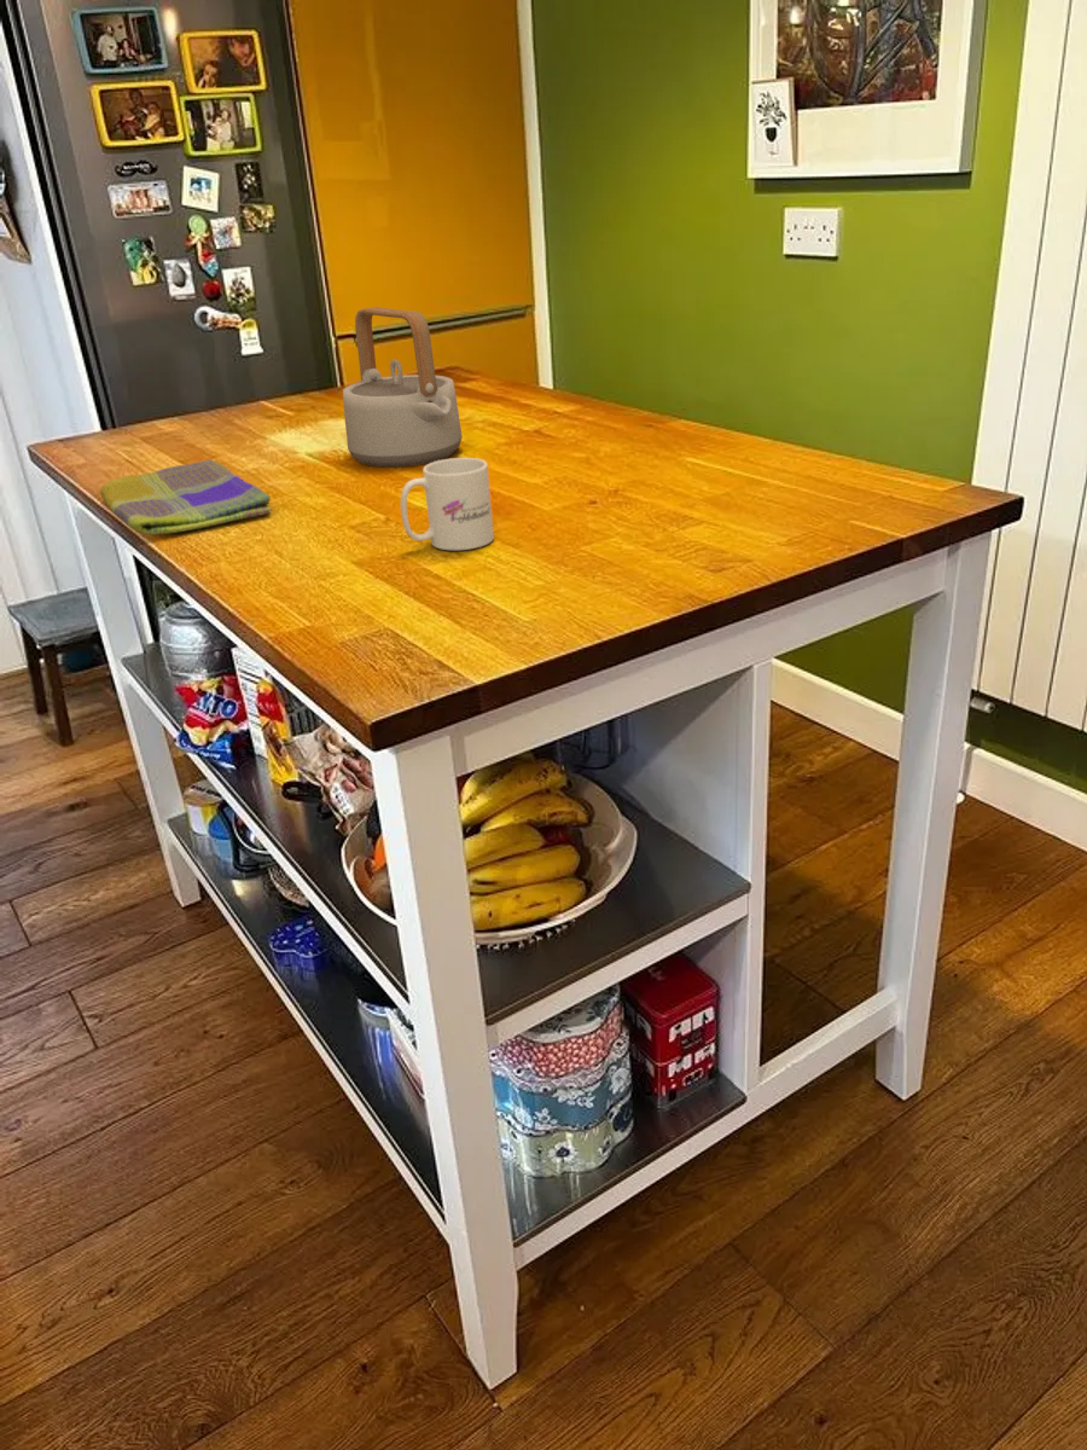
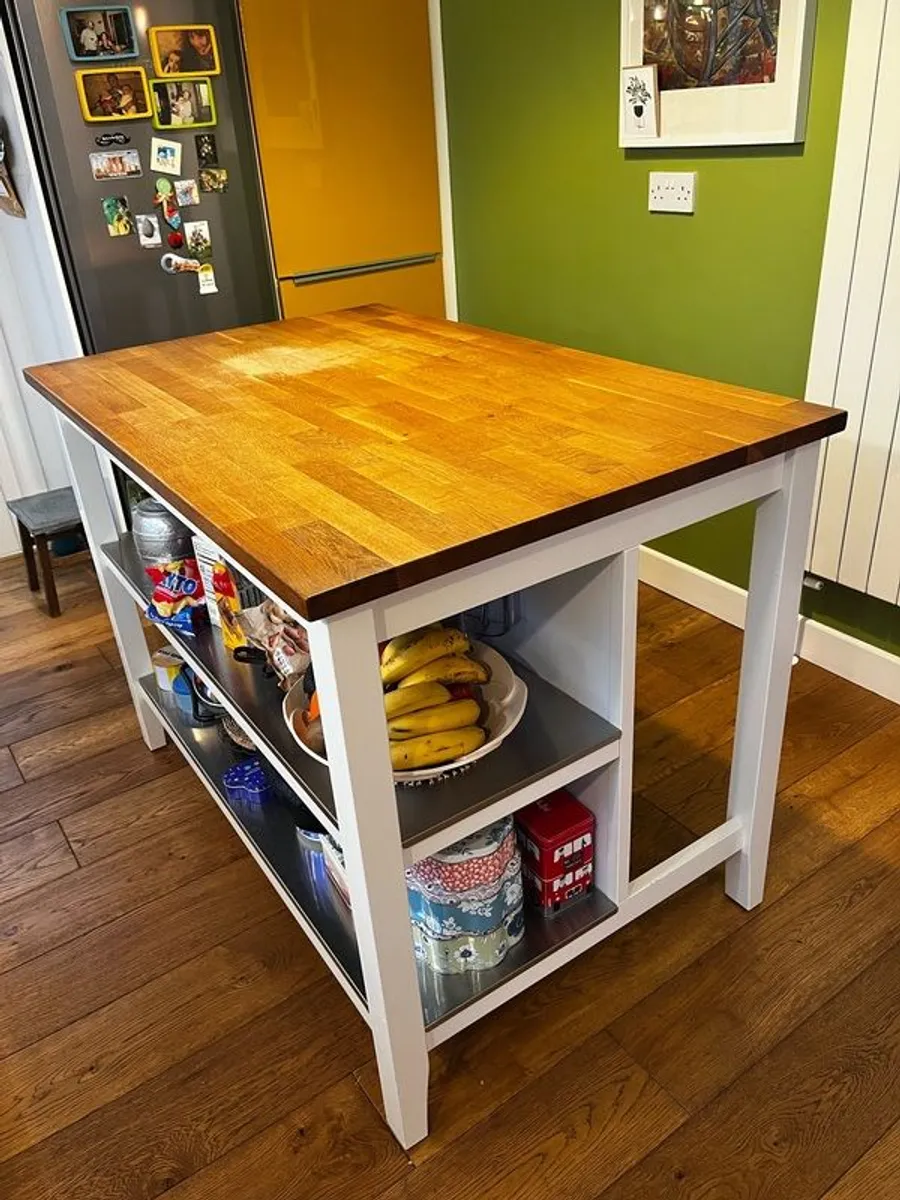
- mug (446, 505)
- teapot (403, 385)
- dish towel (182, 495)
